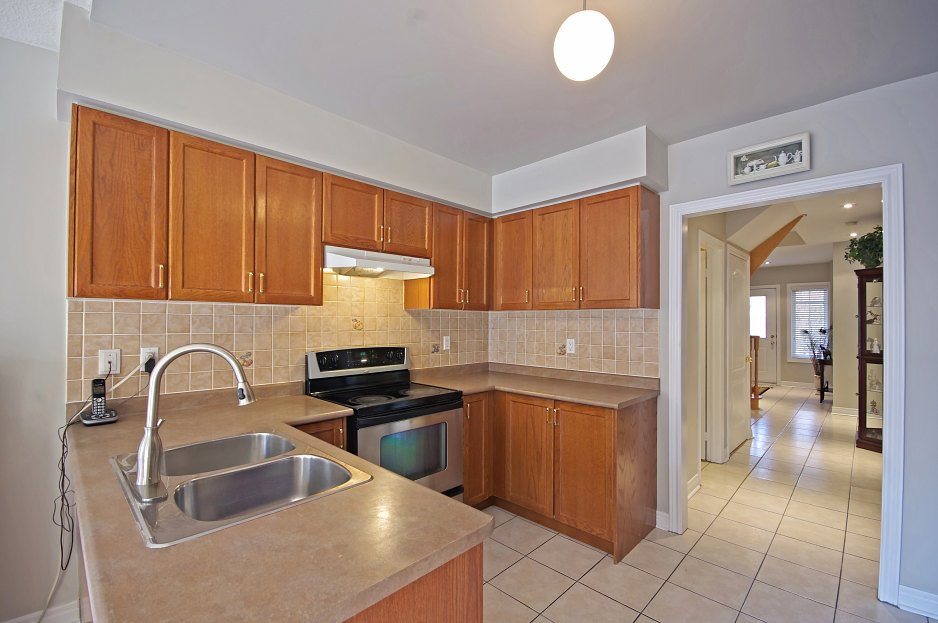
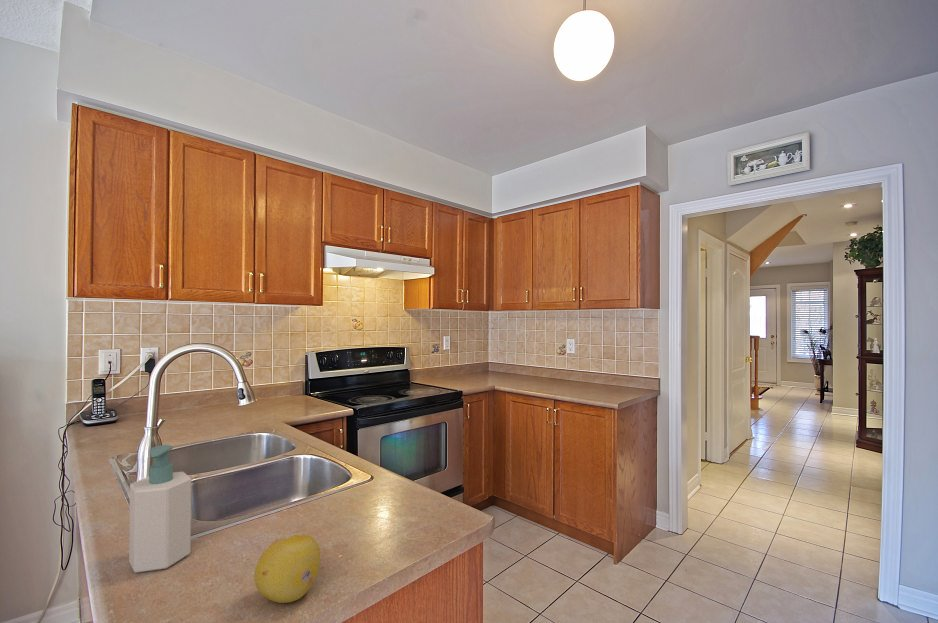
+ soap bottle (160, 502)
+ fruit (288, 565)
